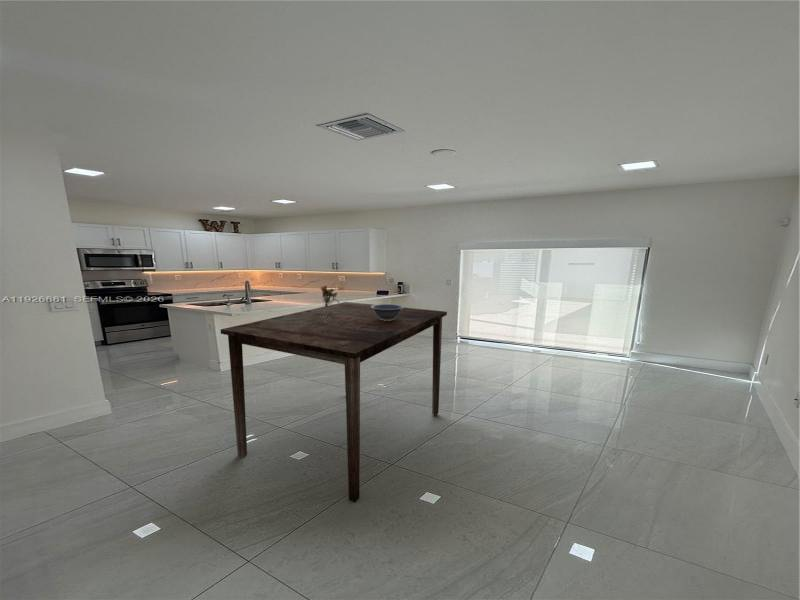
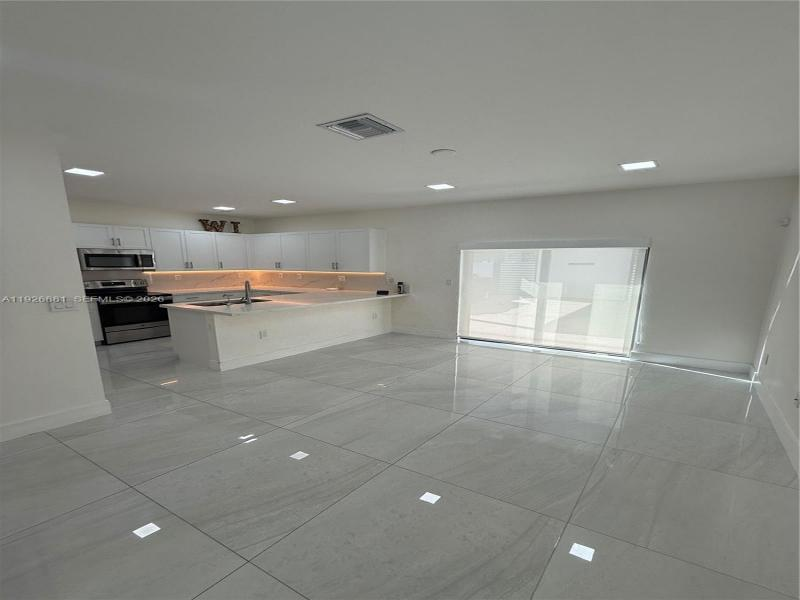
- decorative bowl (387, 312)
- dining table (349, 377)
- bouquet (328, 303)
